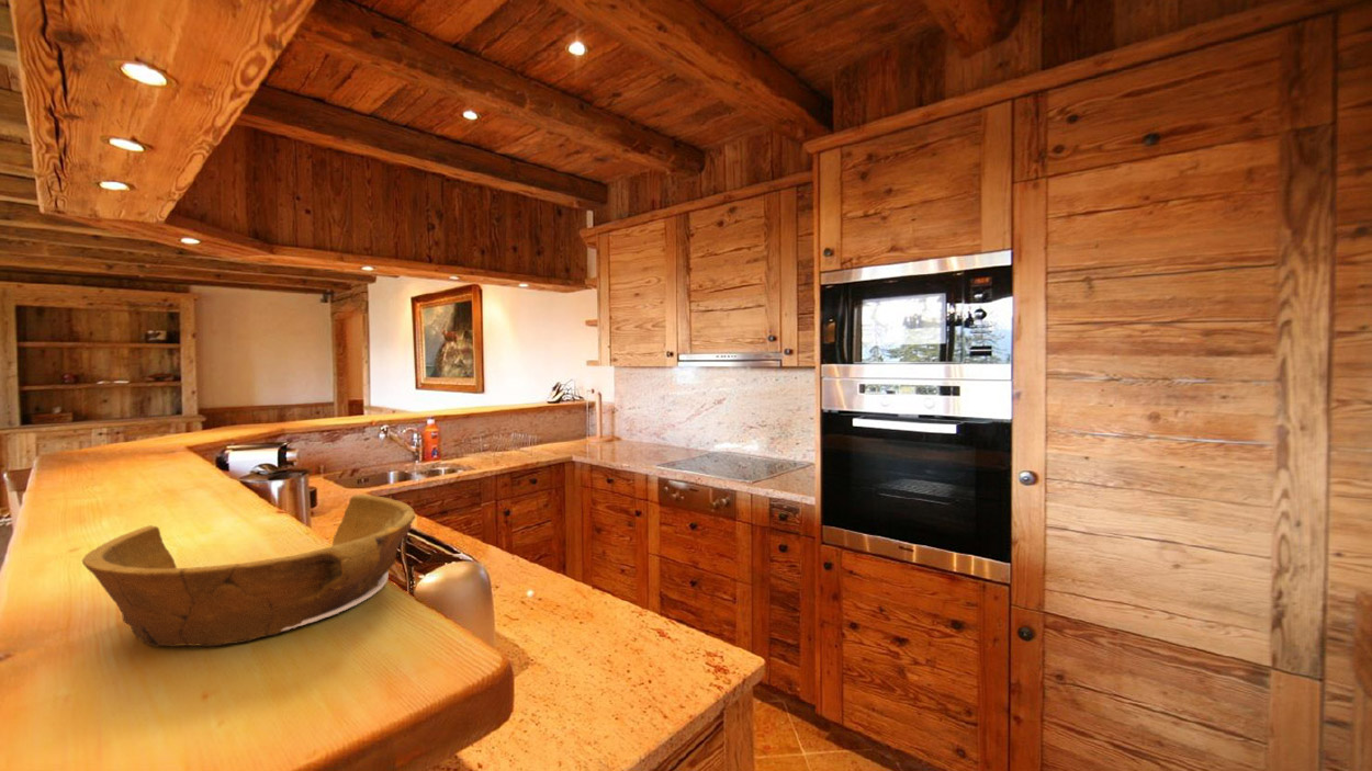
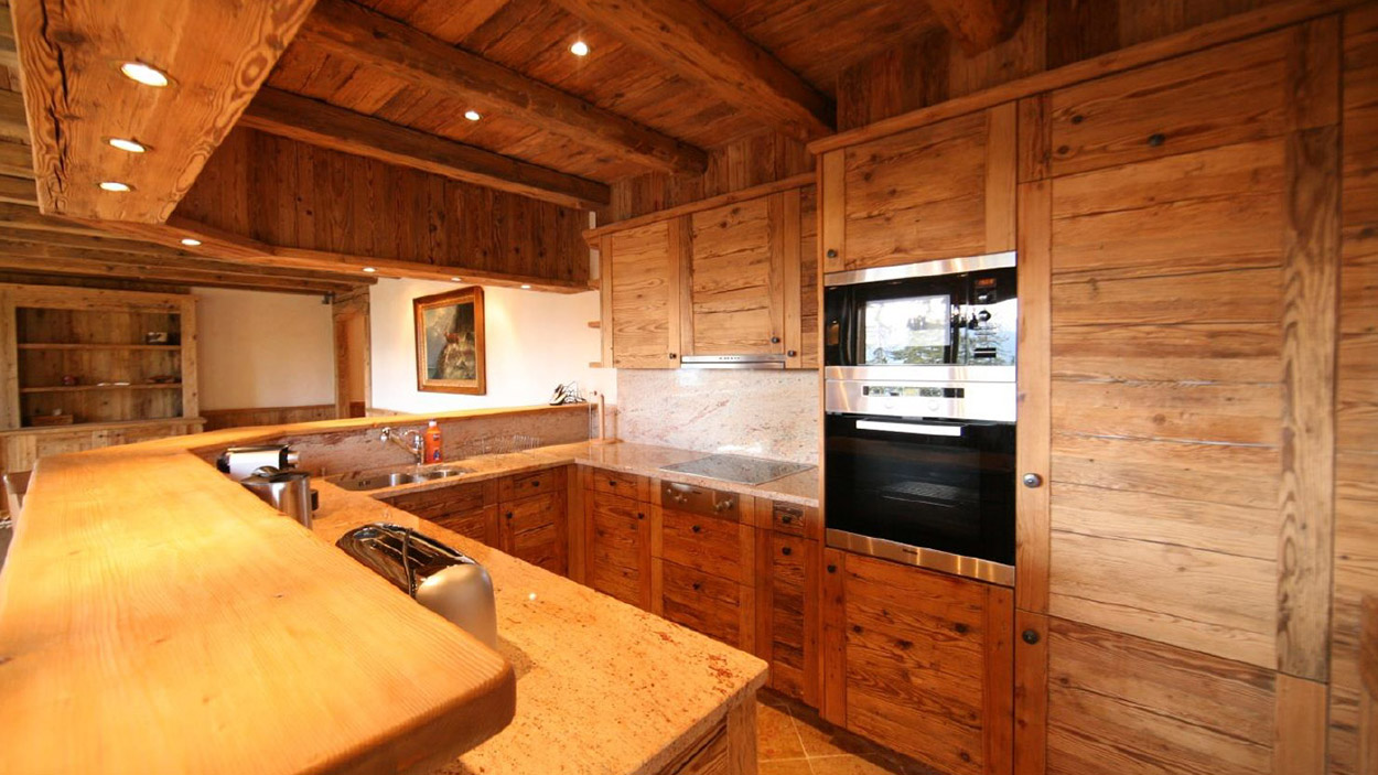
- bowl (282, 559)
